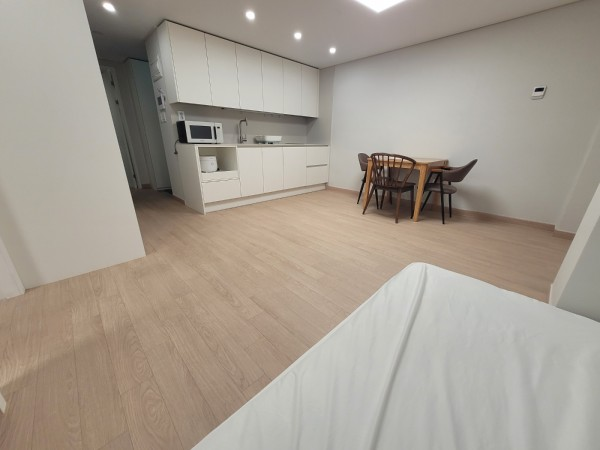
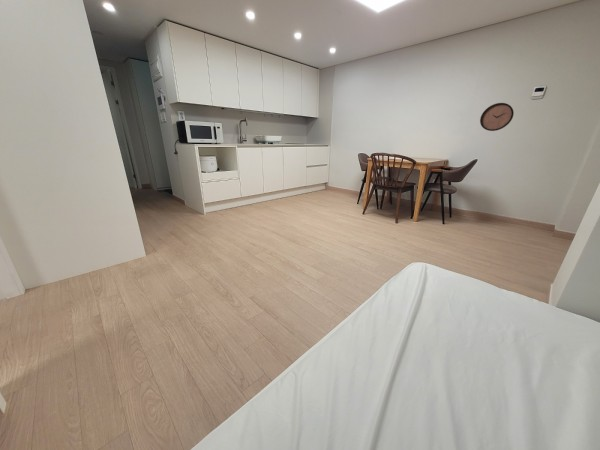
+ clock (496, 117)
